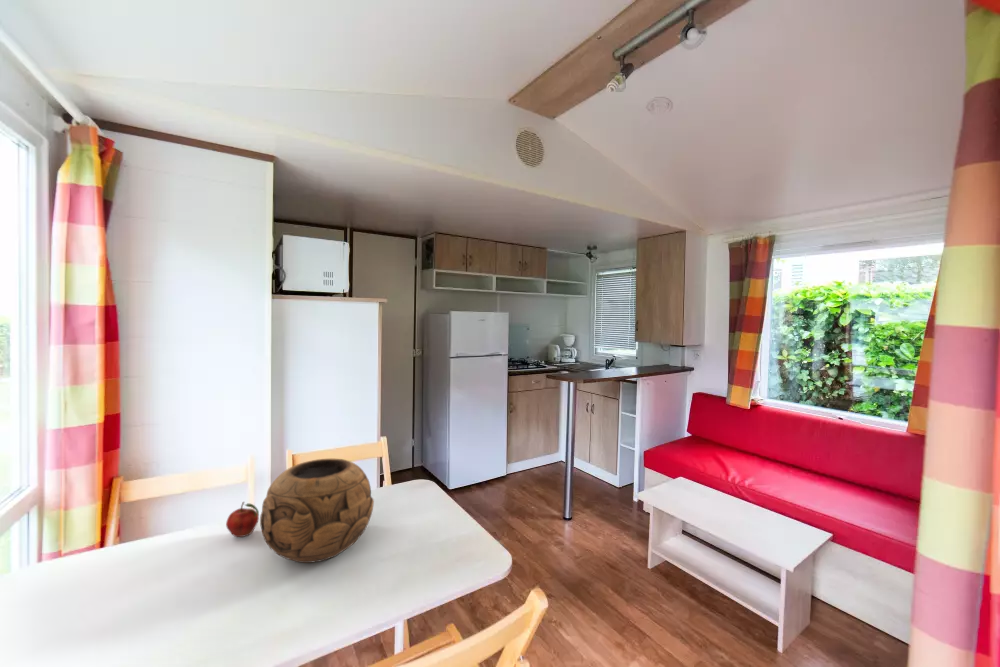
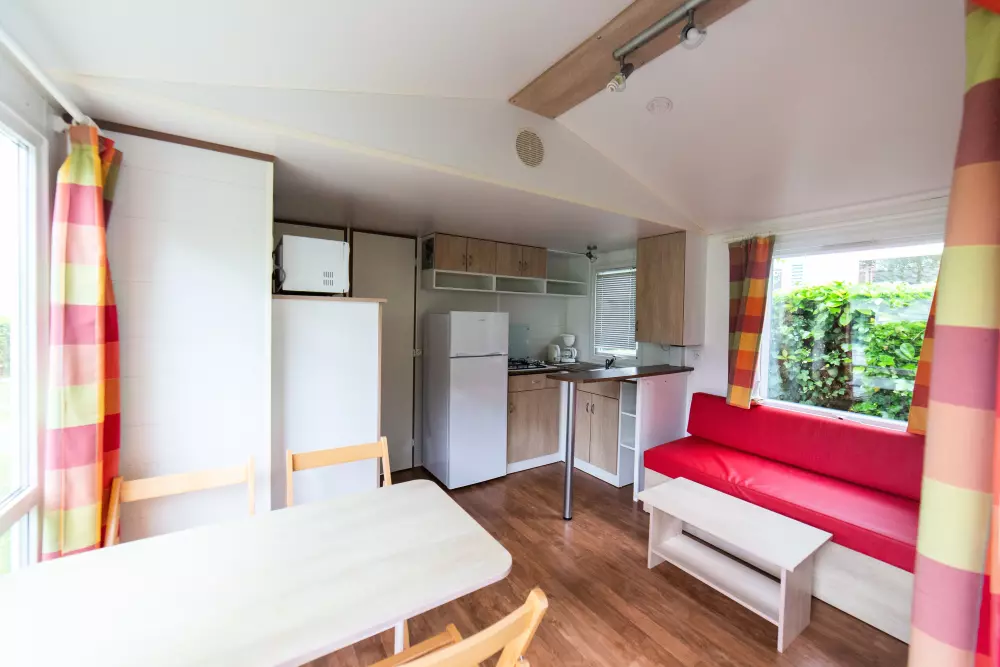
- fruit (244, 519)
- decorative bowl (319, 507)
